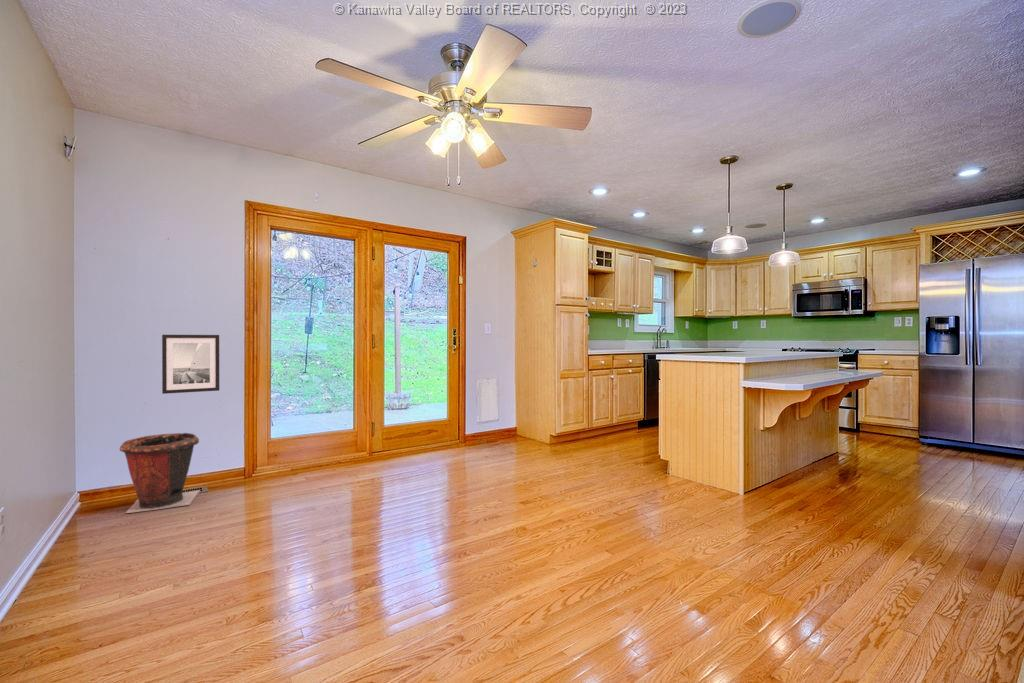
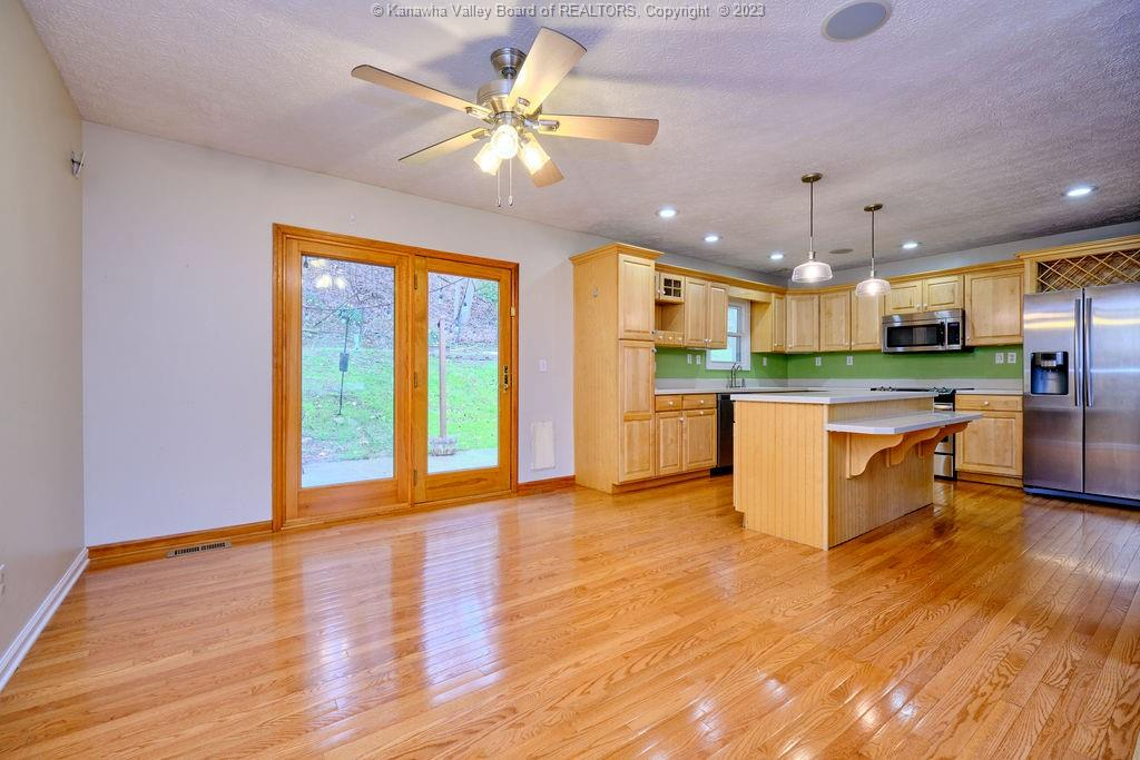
- waste bin (162, 468)
- wall art (191, 363)
